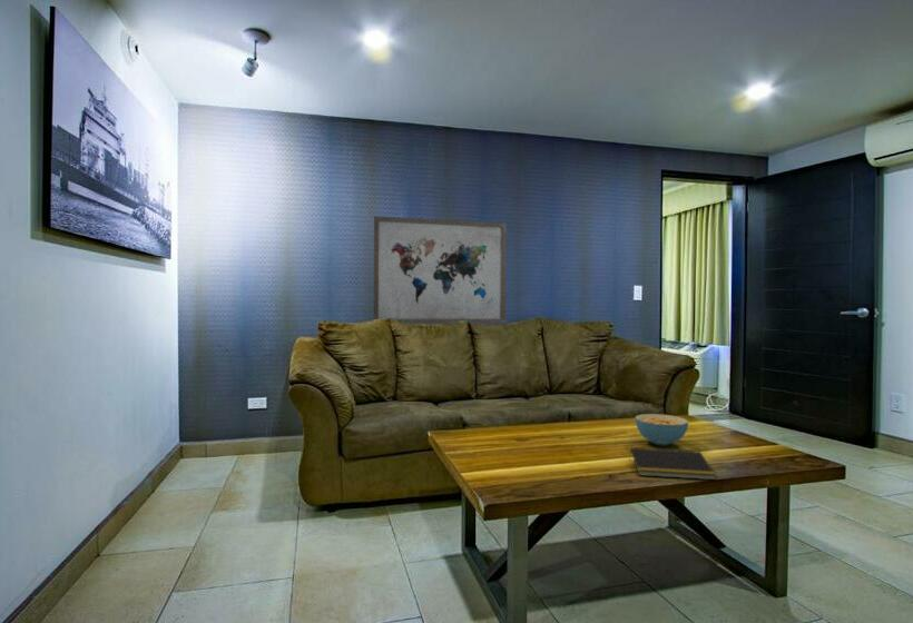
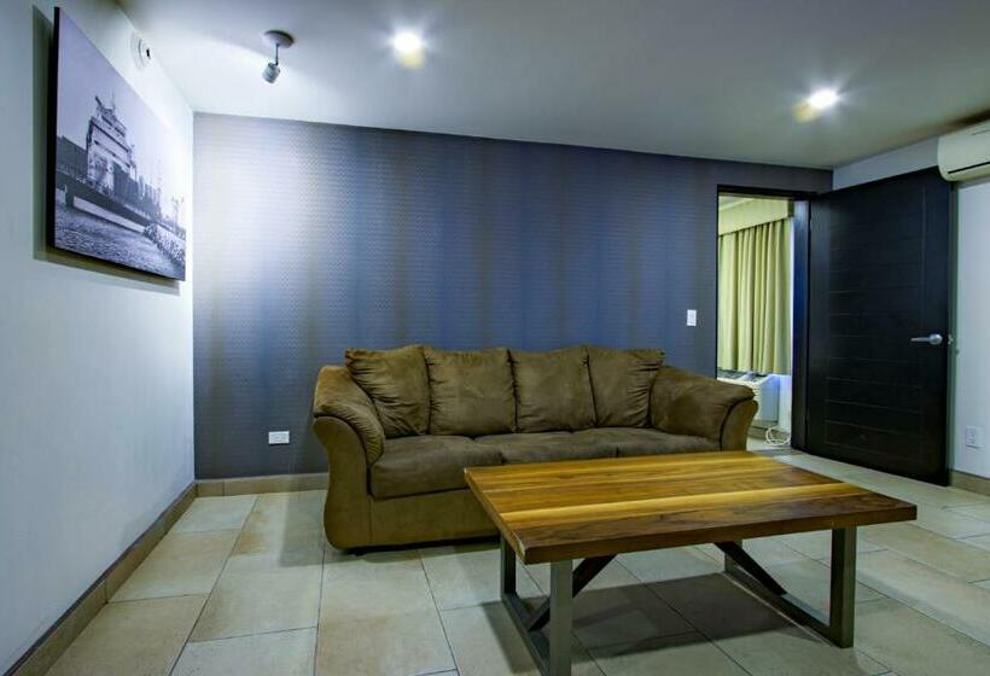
- wall art (441, 271)
- notepad (670, 463)
- cereal bowl (660, 431)
